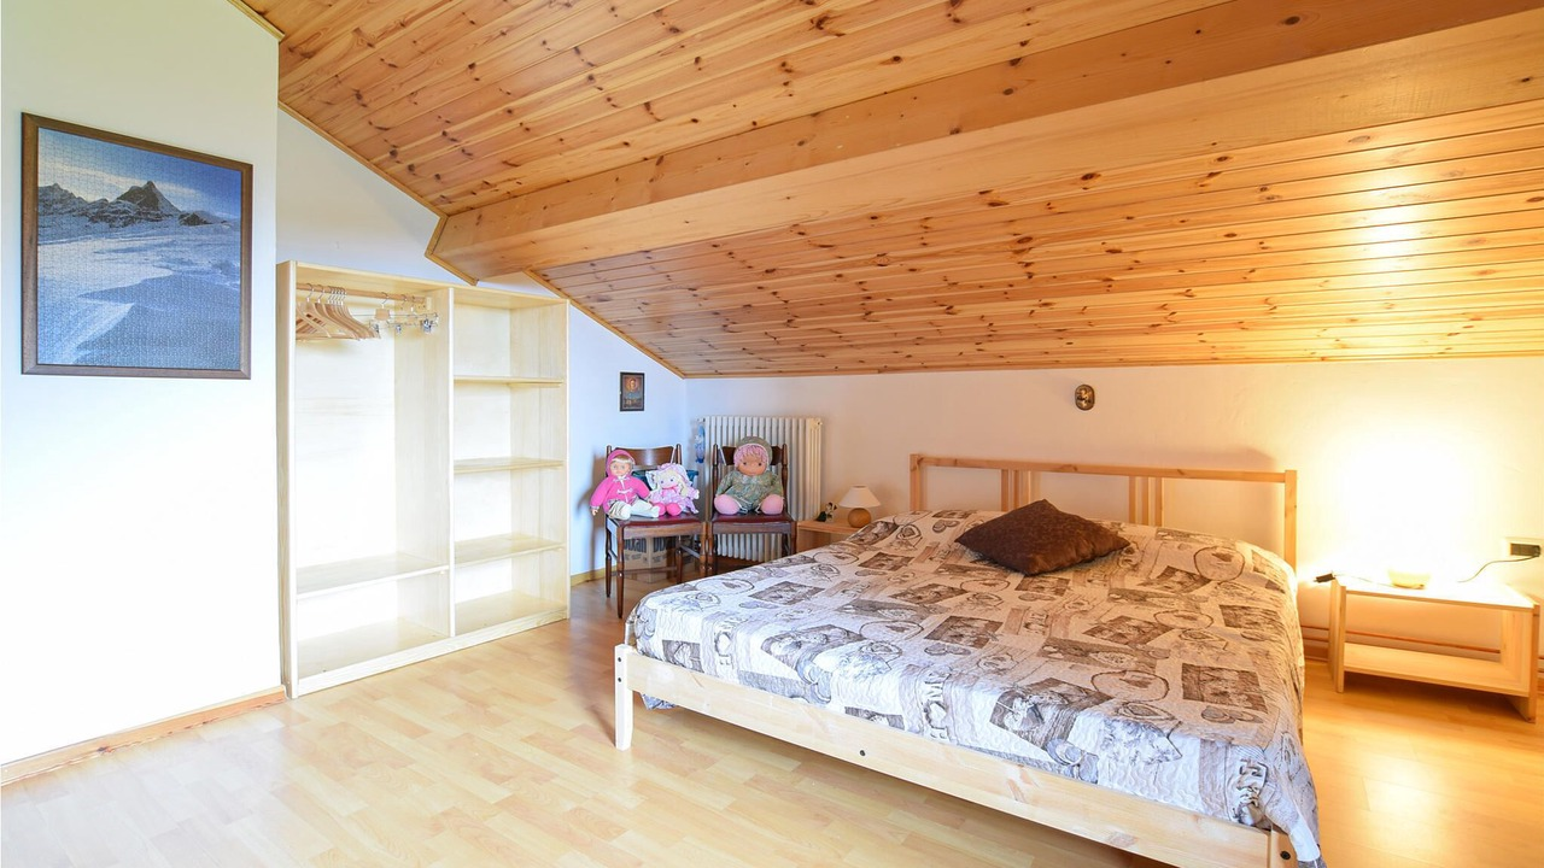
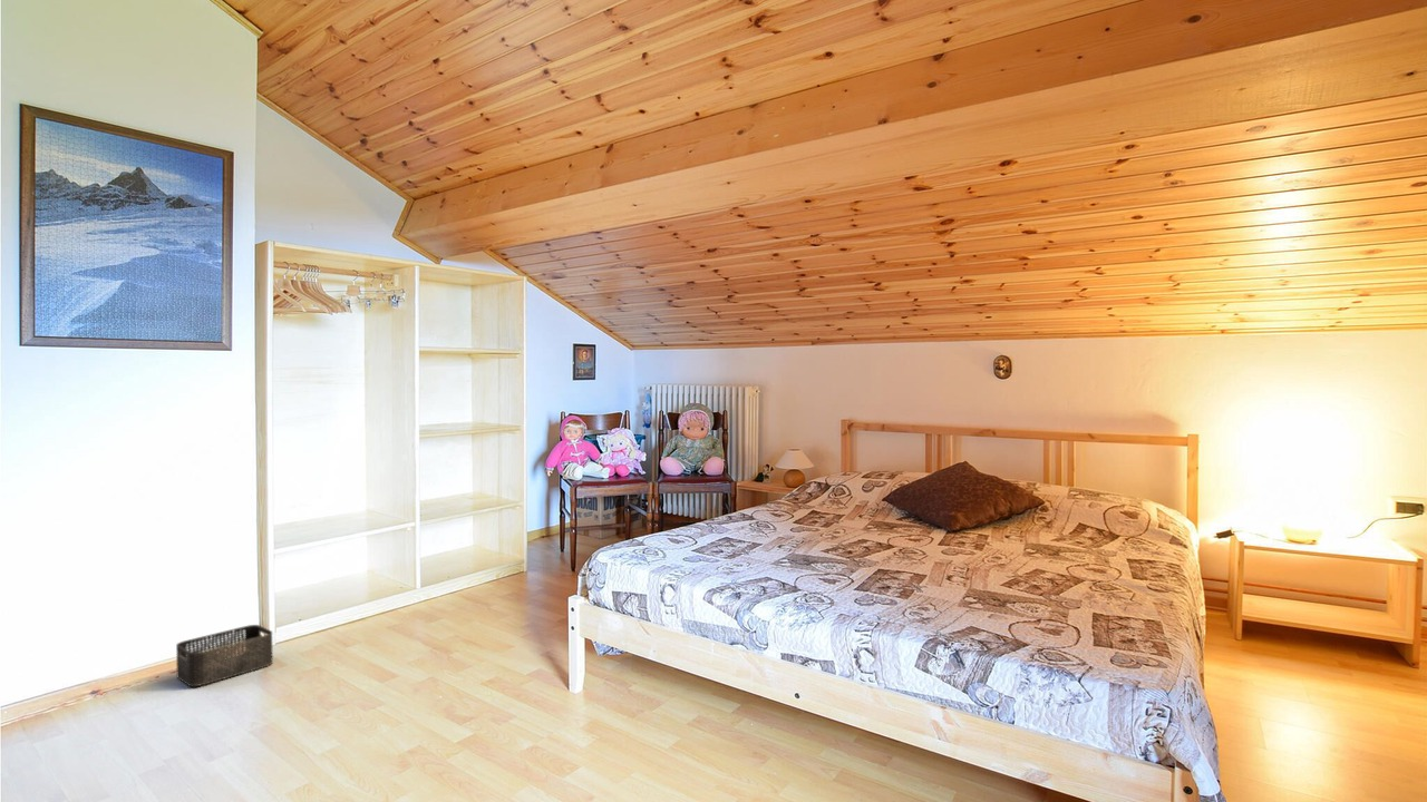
+ storage bin (225, 654)
